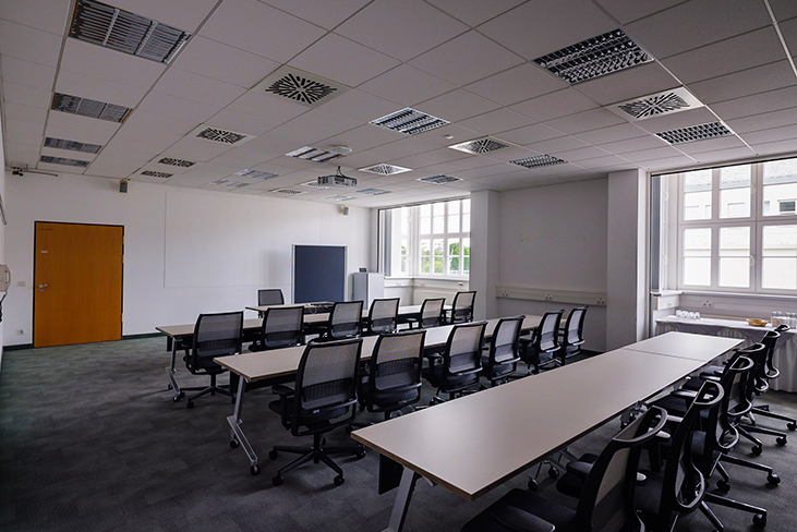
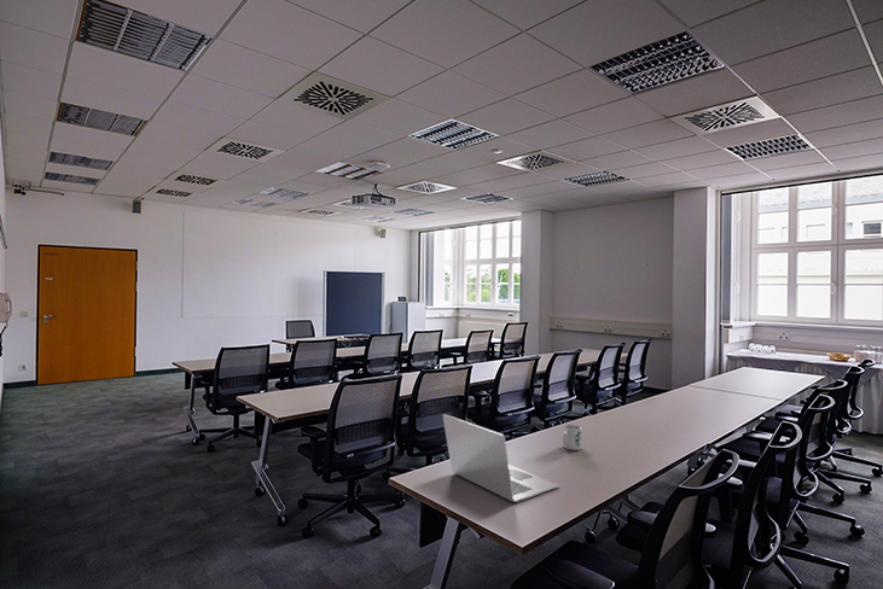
+ mug (570, 437)
+ laptop (499, 449)
